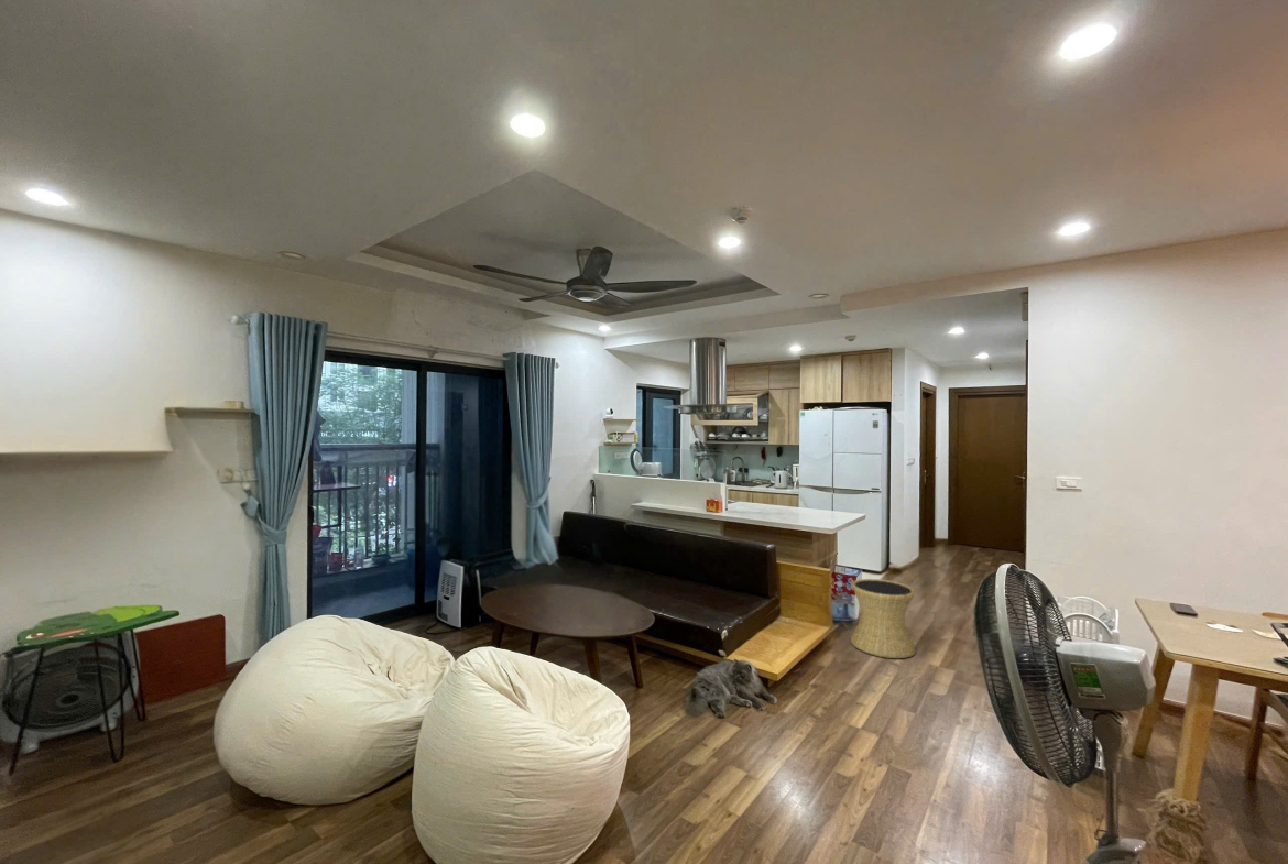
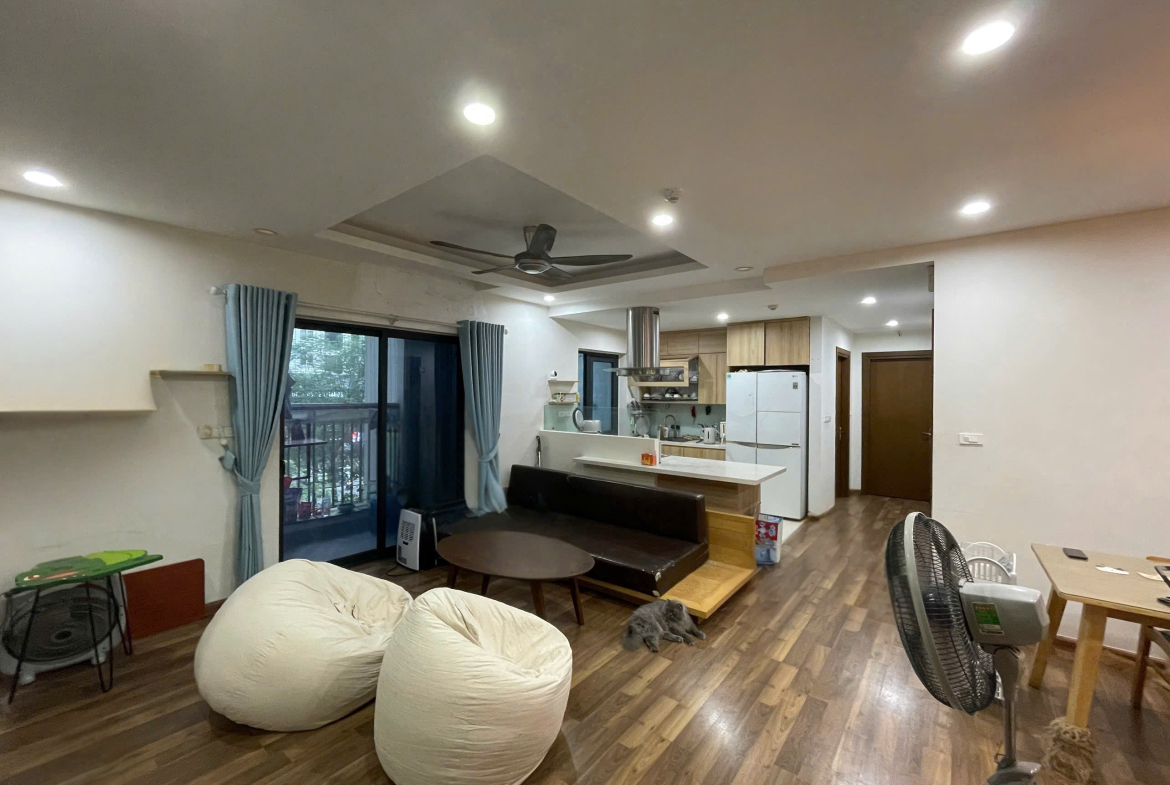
- side table (882, 616)
